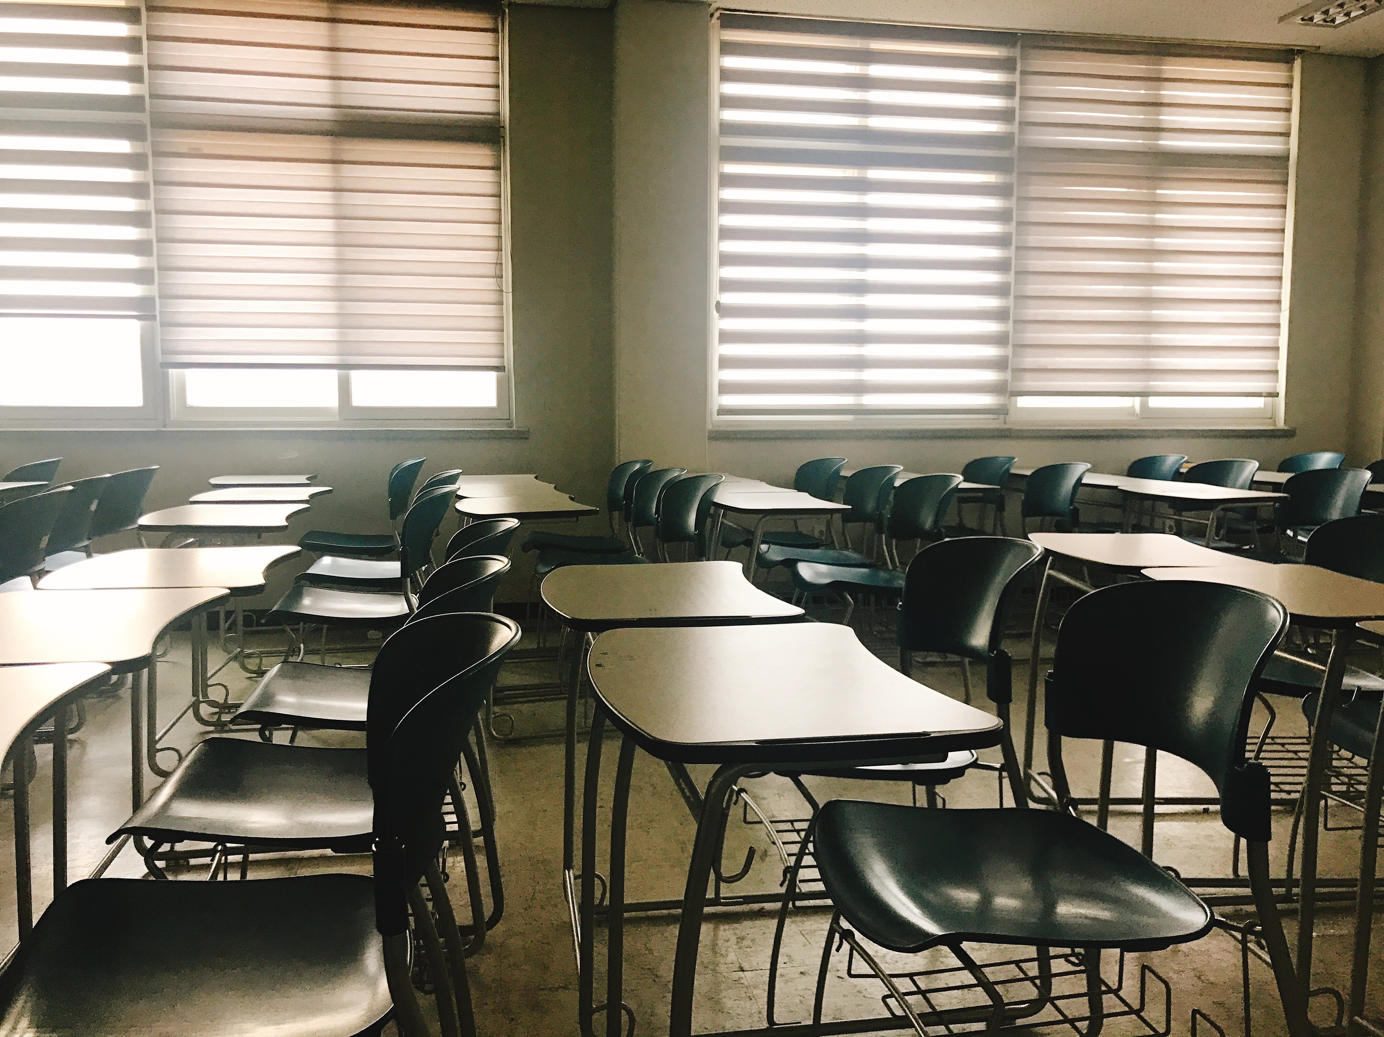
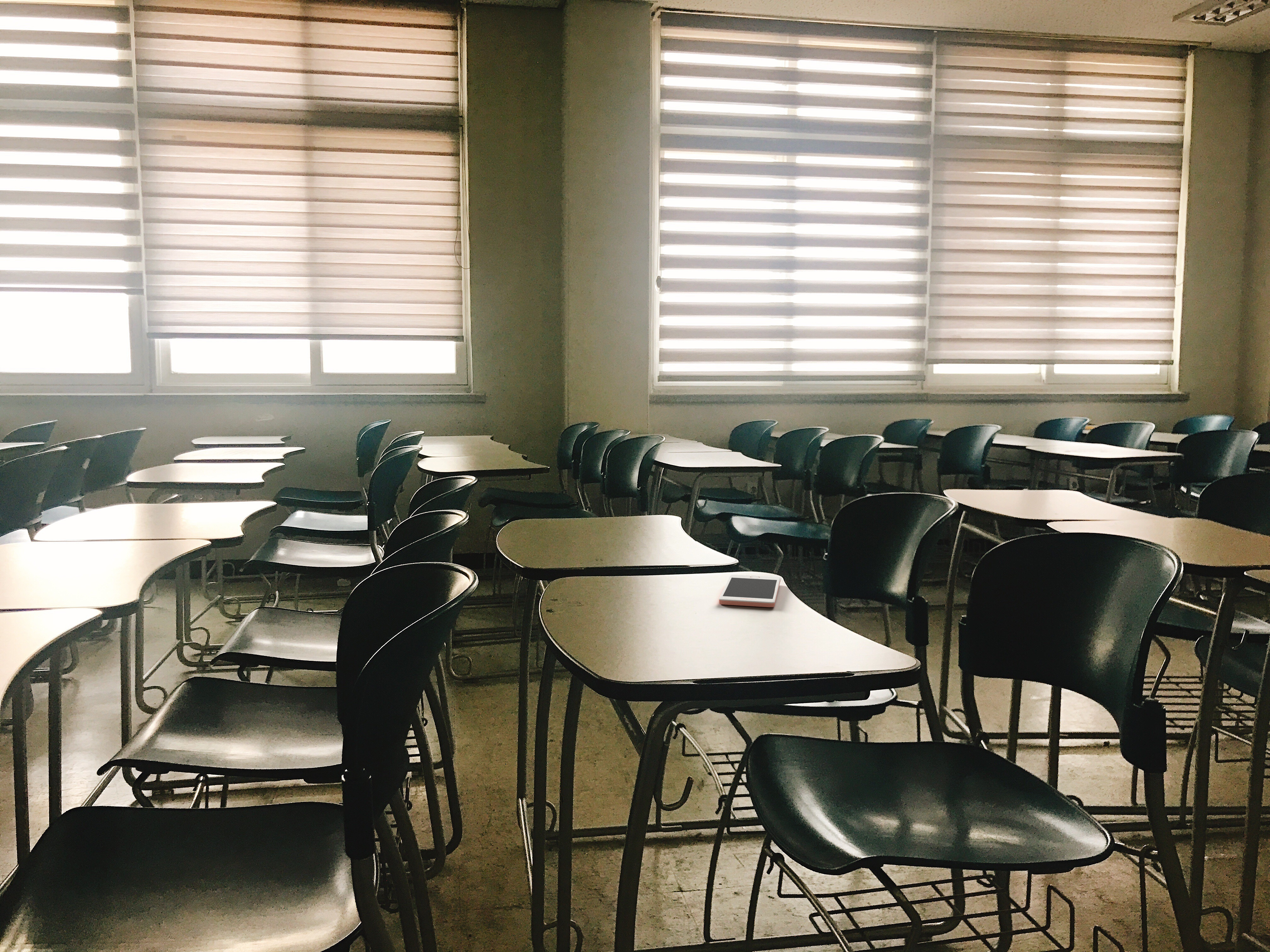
+ cell phone (751, 590)
